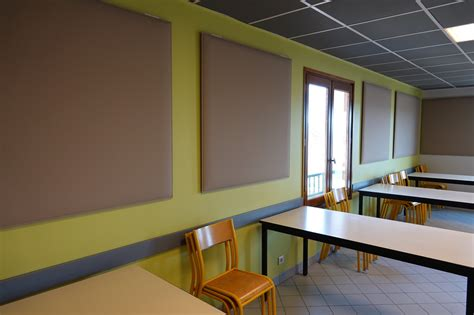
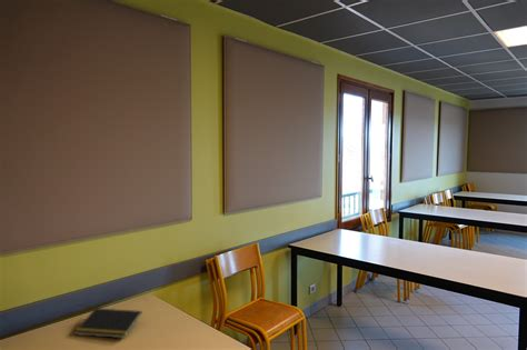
+ notepad (109, 322)
